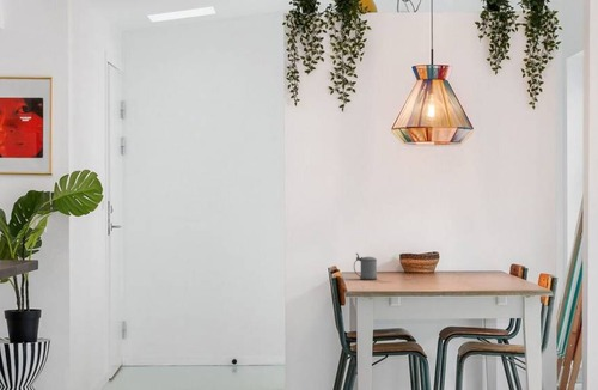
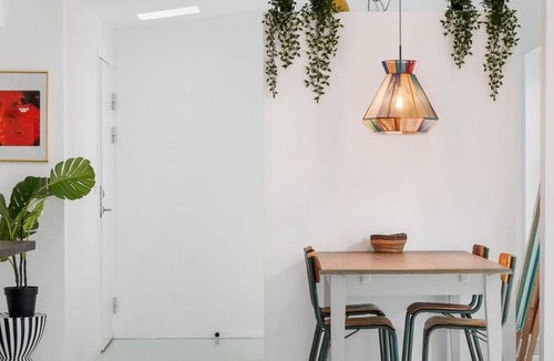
- beer stein (365, 266)
